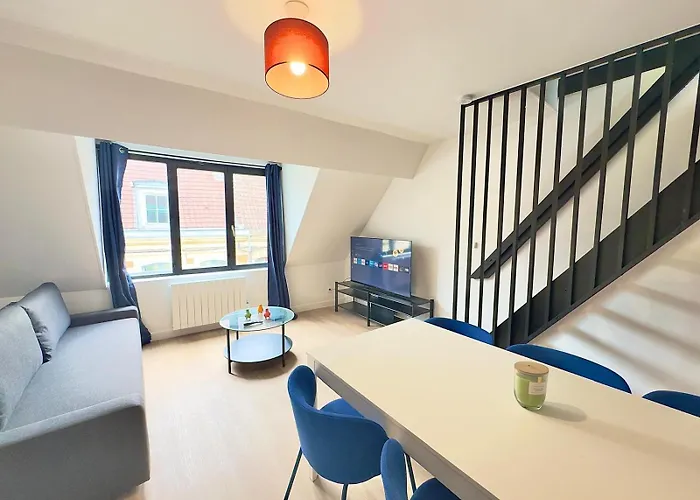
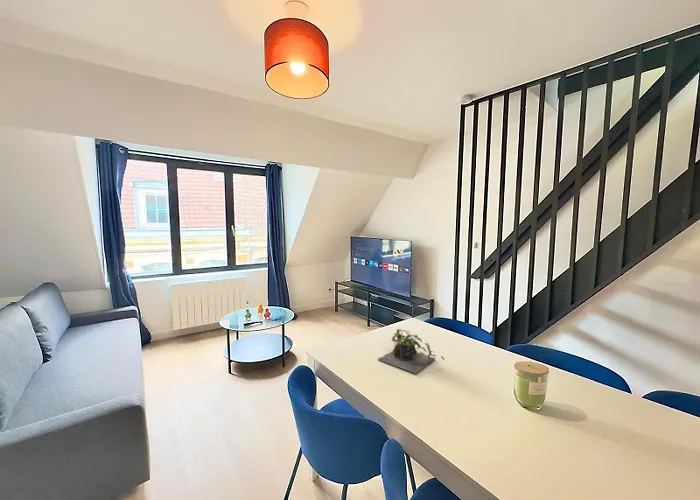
+ plant (408, 345)
